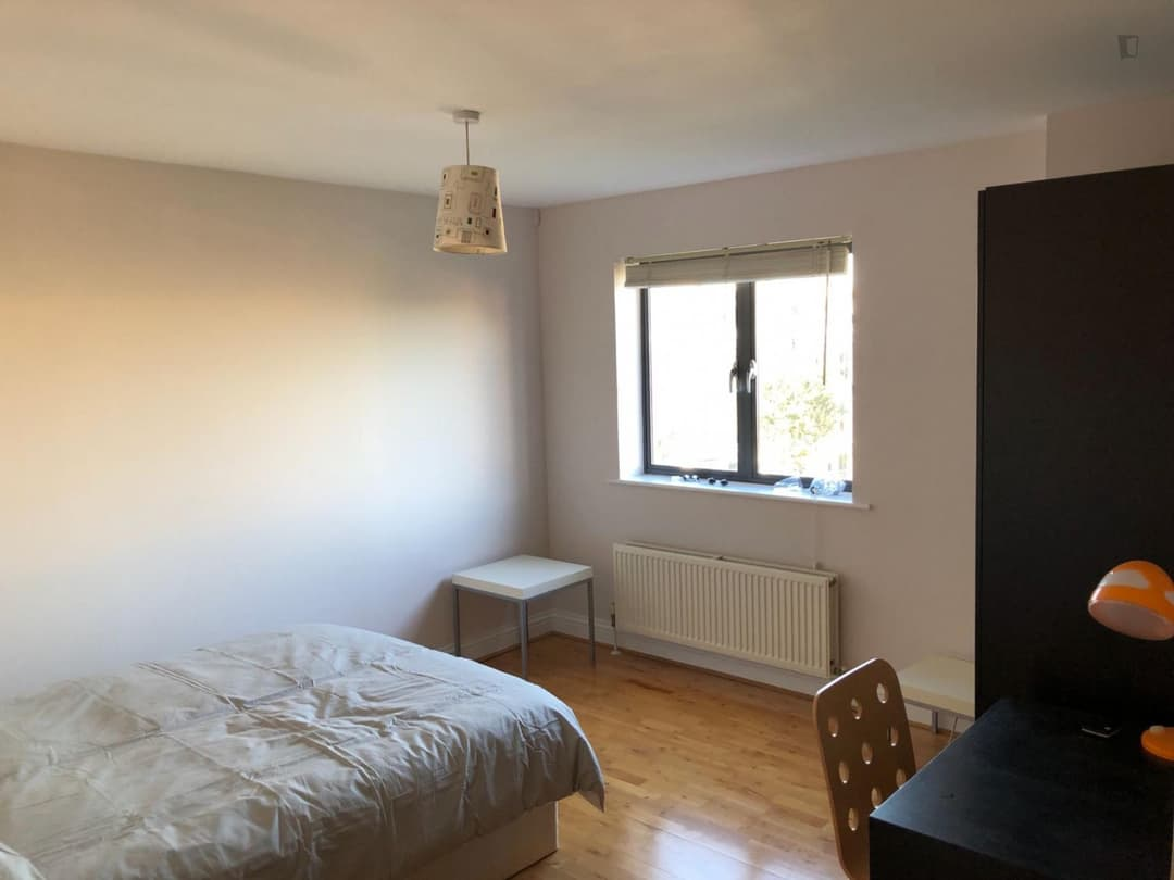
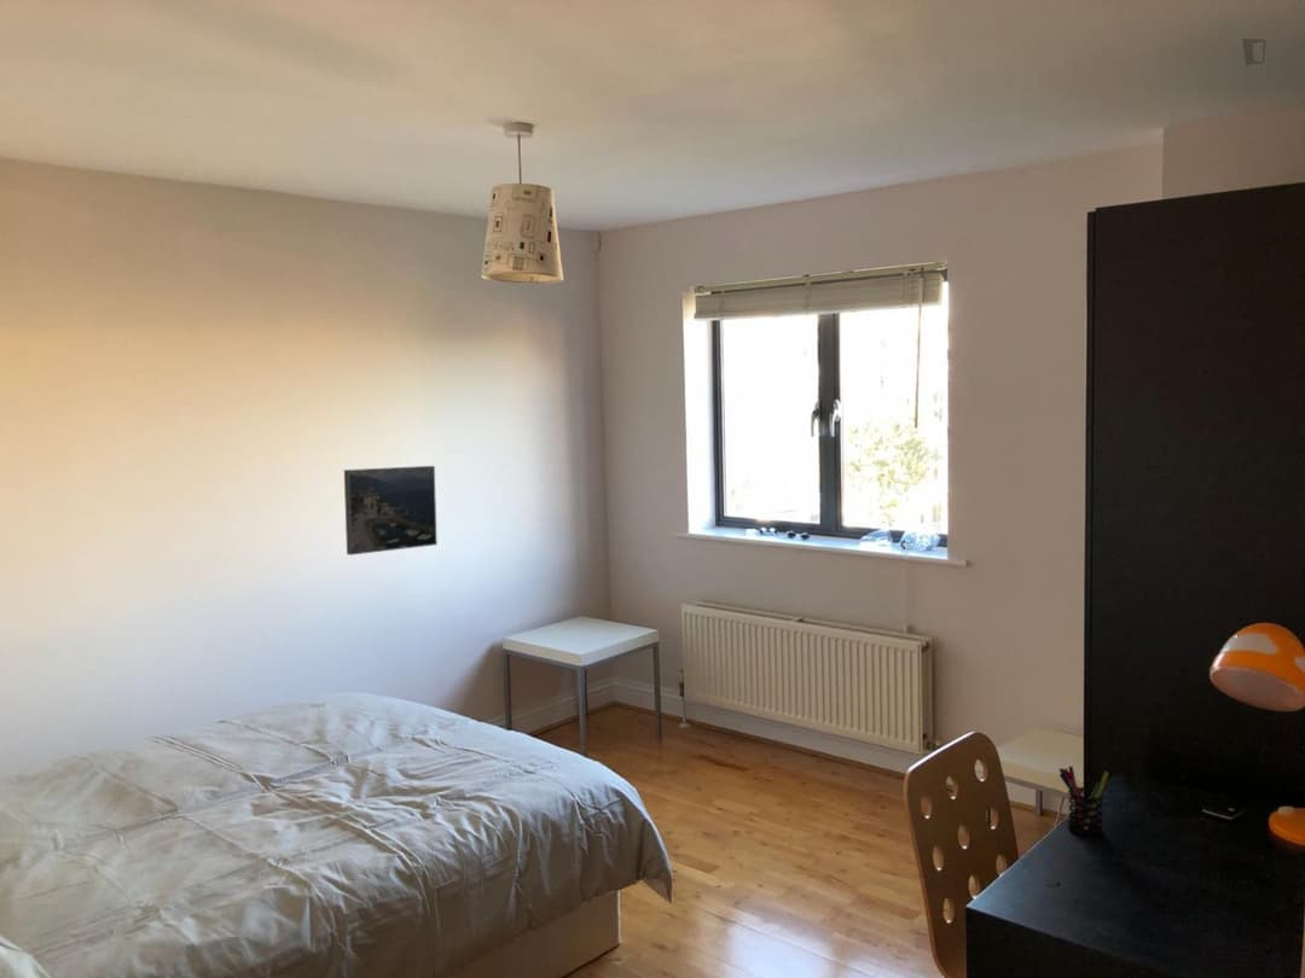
+ pen holder (1085, 798)
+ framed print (392, 508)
